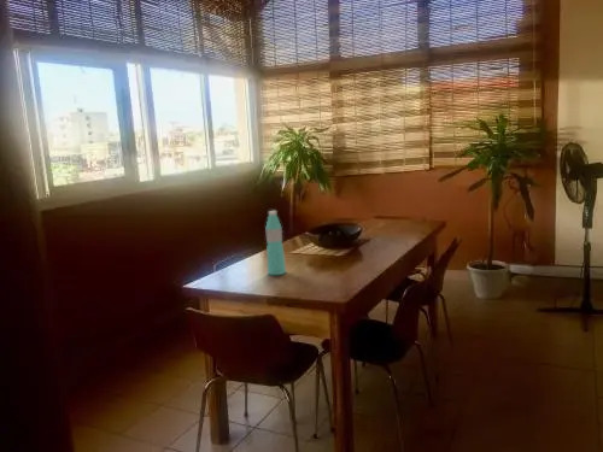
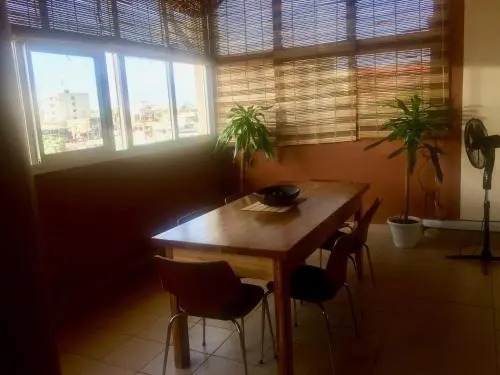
- water bottle (274, 242)
